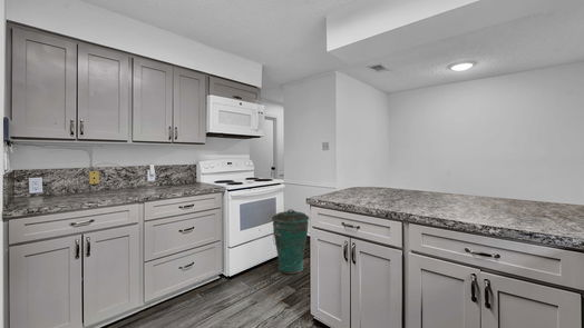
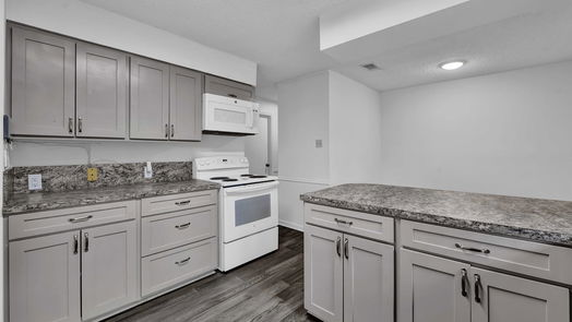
- trash can (290, 239)
